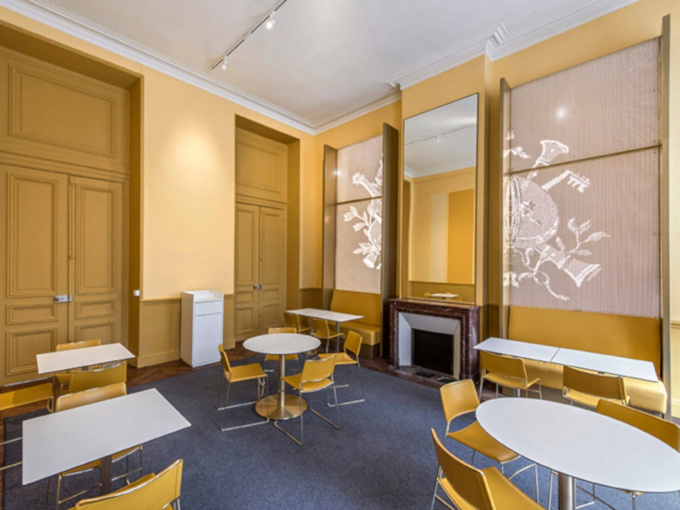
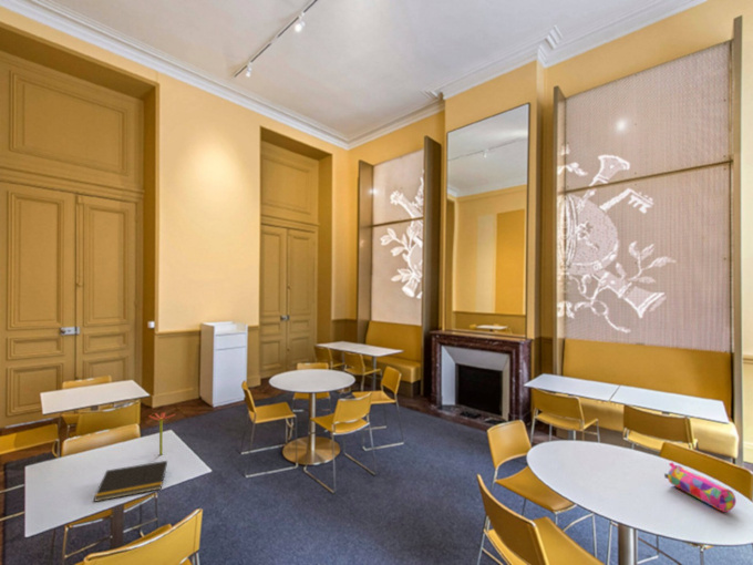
+ pencil case (698, 486)
+ notepad (133, 479)
+ flower (161, 433)
